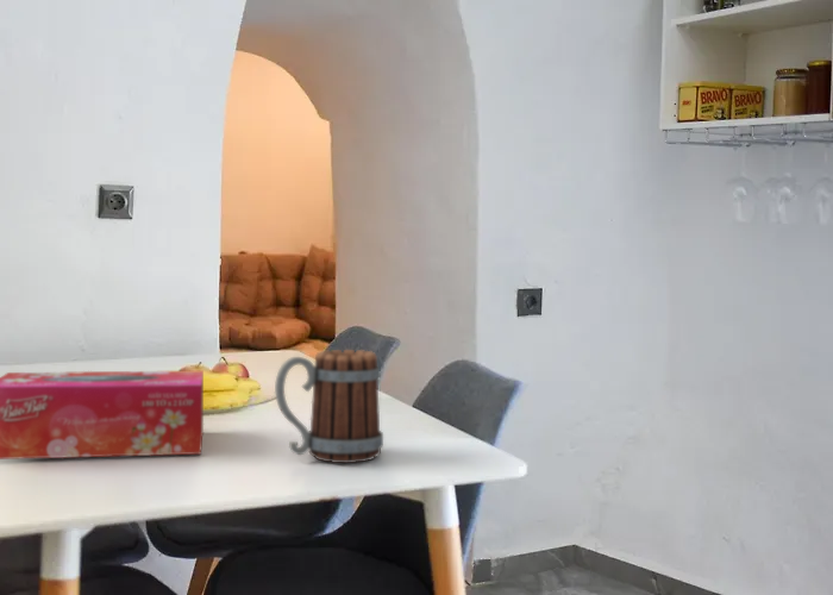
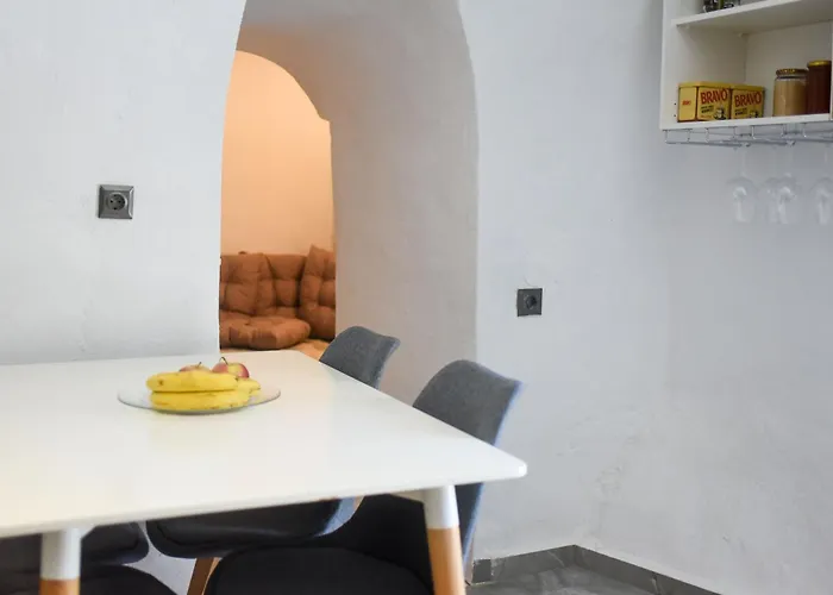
- mug (328, 405)
- tissue box (101, 412)
